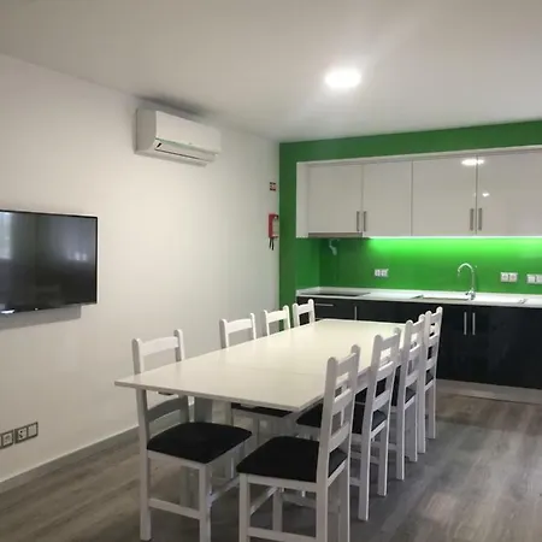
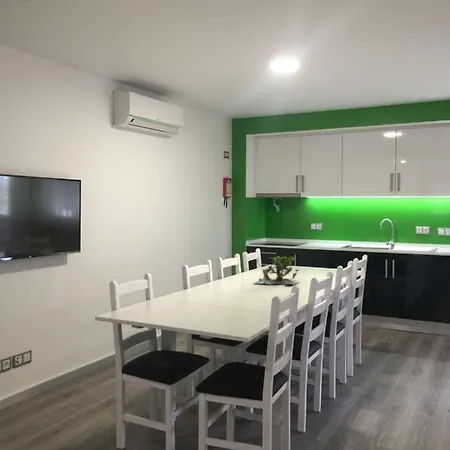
+ plant (278, 269)
